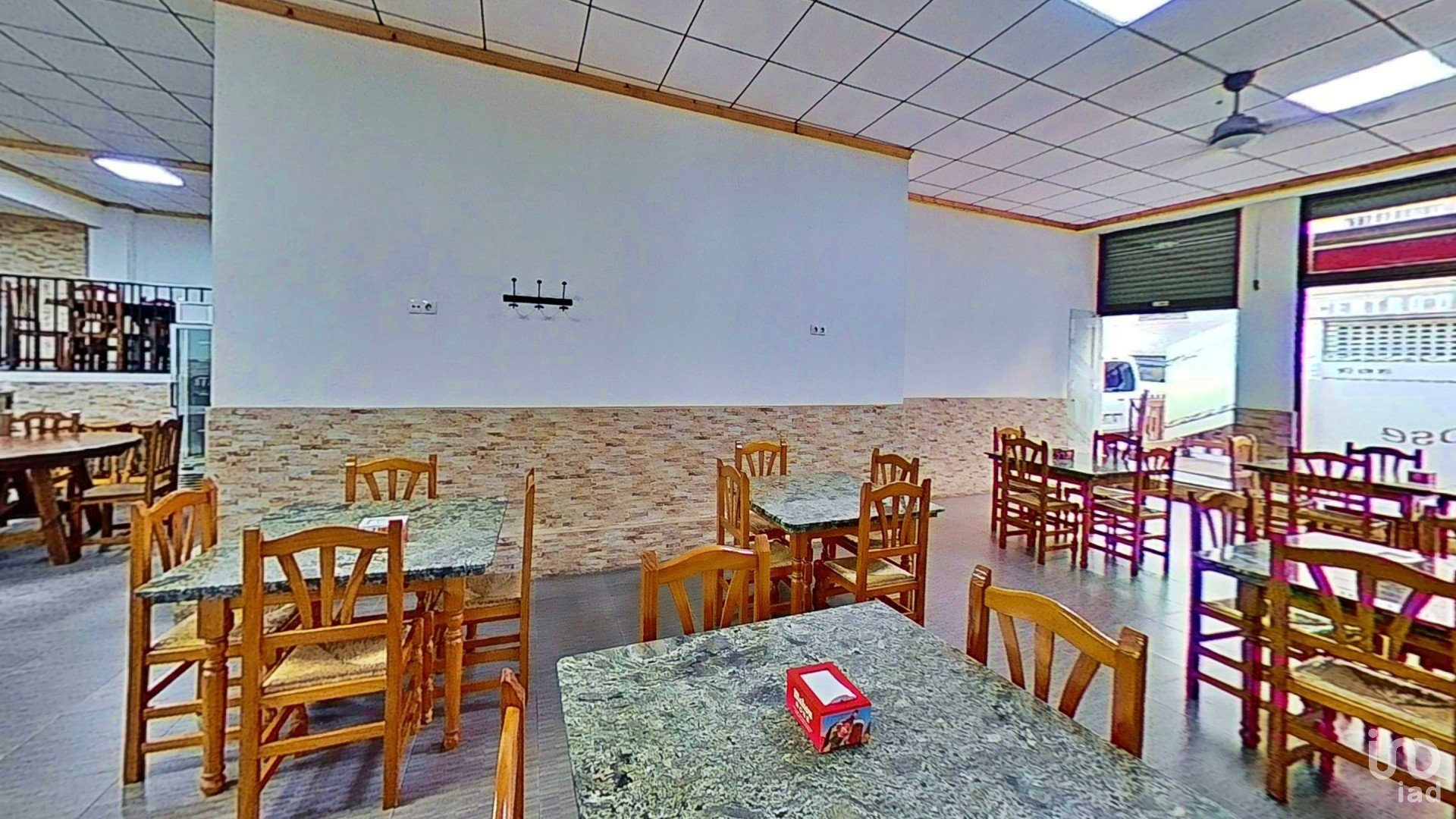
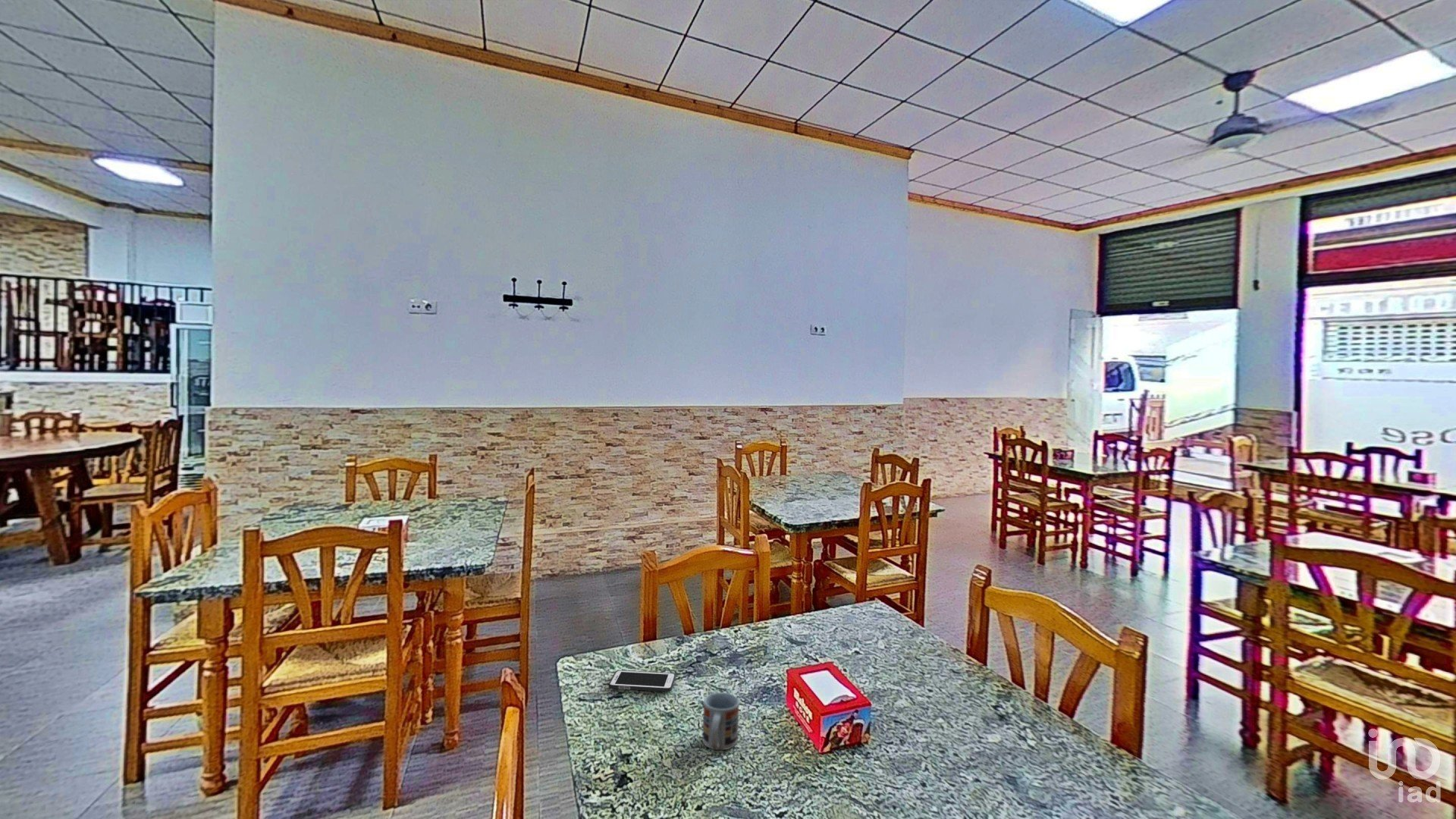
+ cell phone (642, 680)
+ cup (720, 723)
